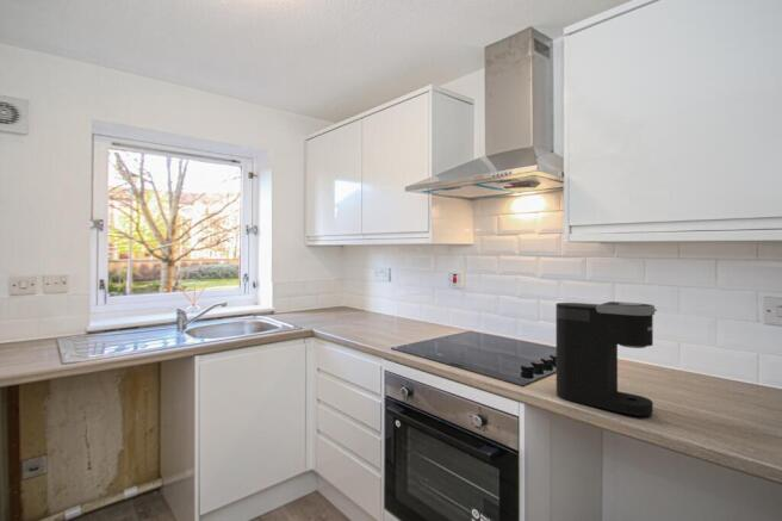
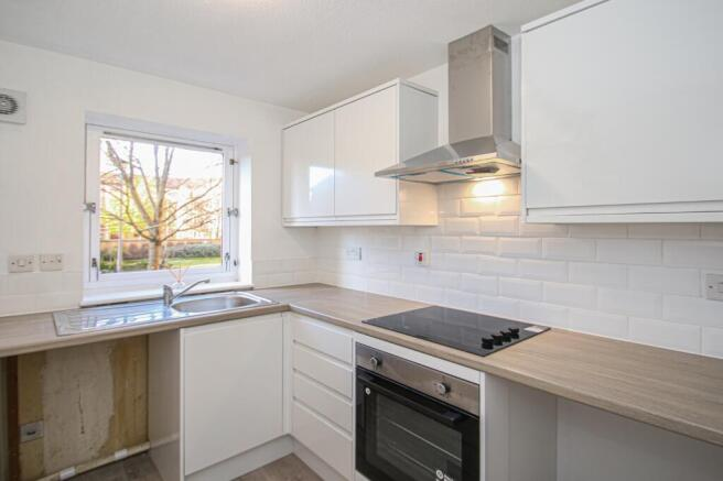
- coffee maker (602, 352)
